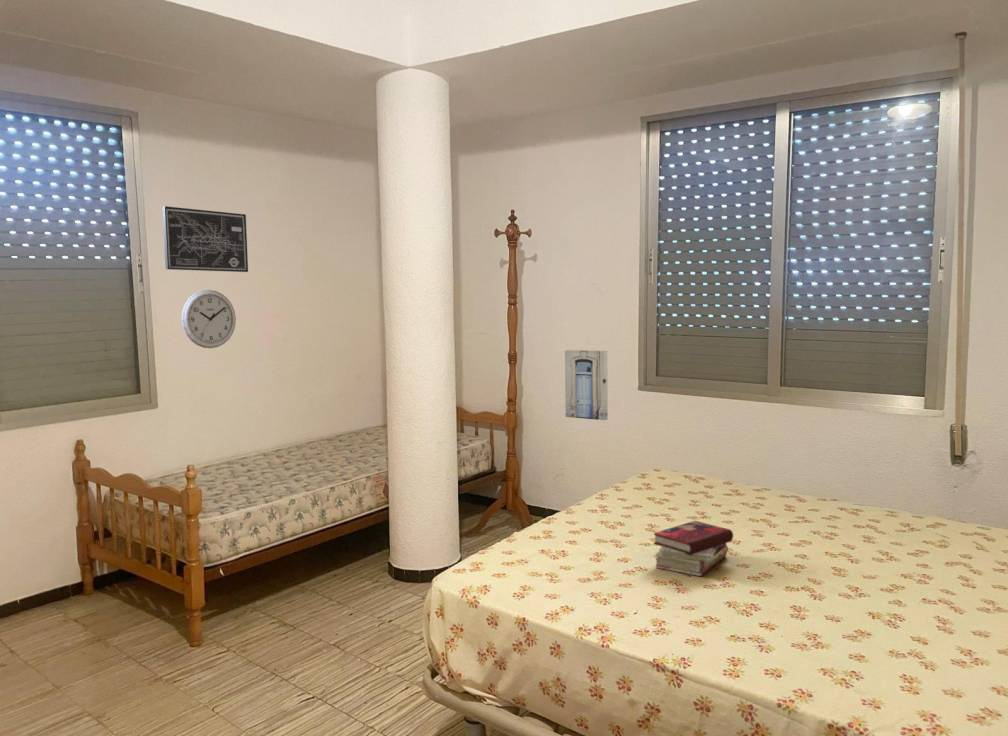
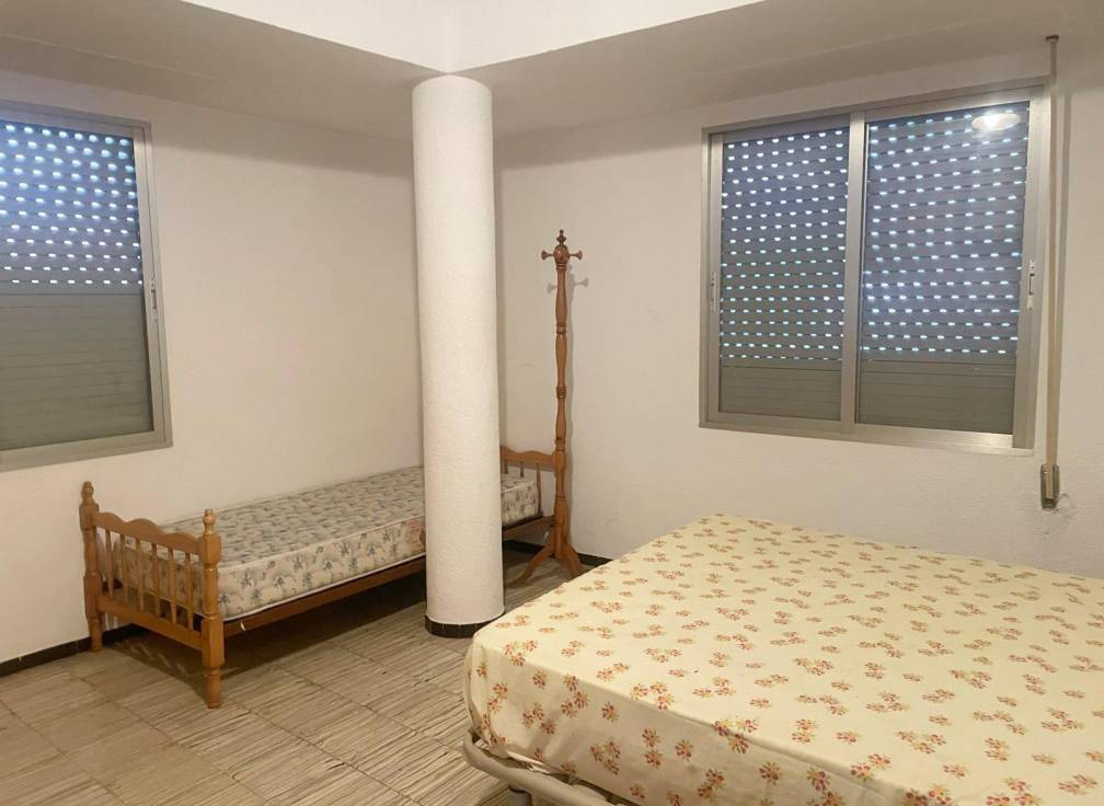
- wall art (207, 240)
- wall art (586, 384)
- wall clock (210, 319)
- book (692, 546)
